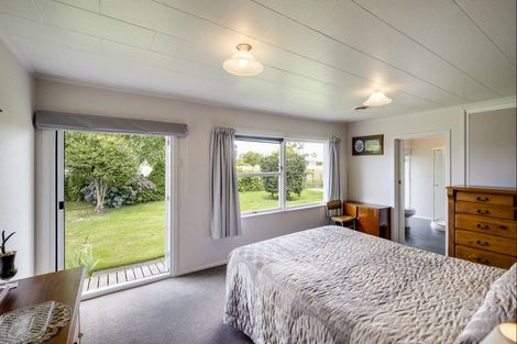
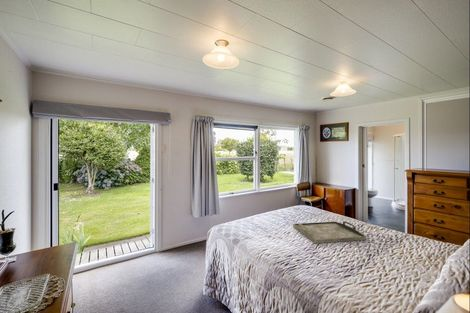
+ serving tray (326, 228)
